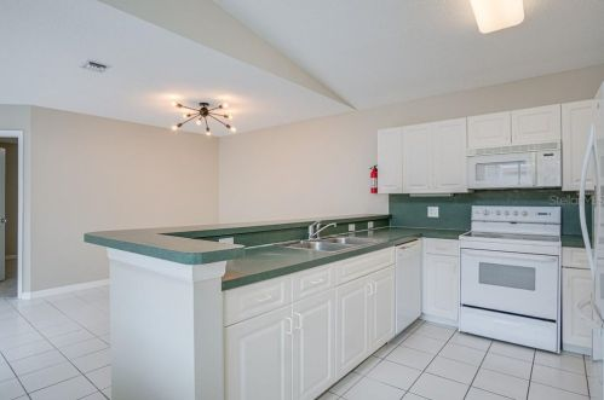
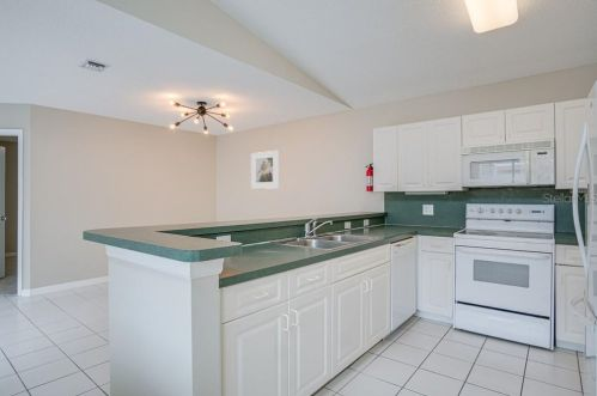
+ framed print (264, 170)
